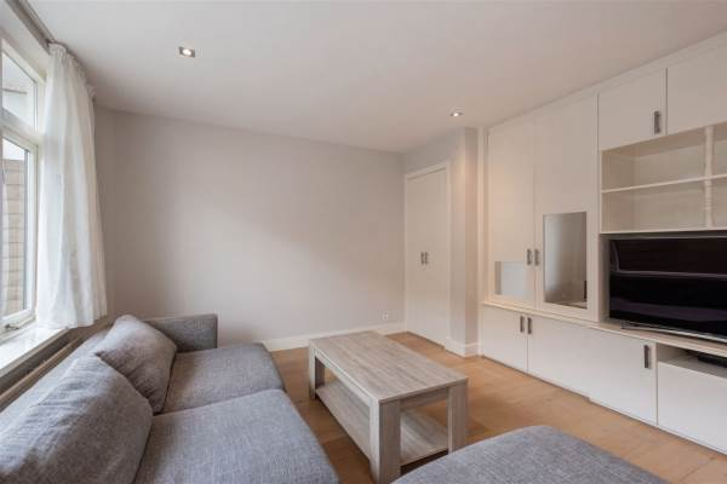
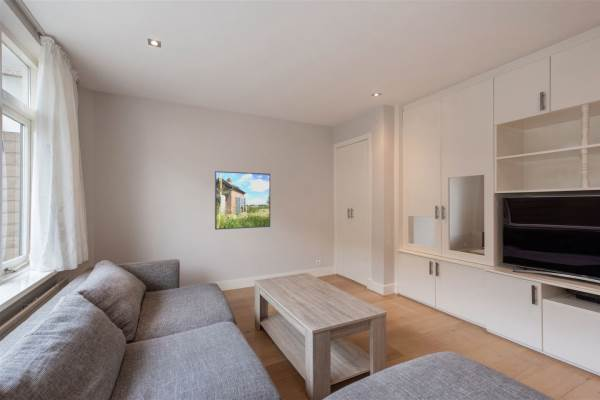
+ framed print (243, 200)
